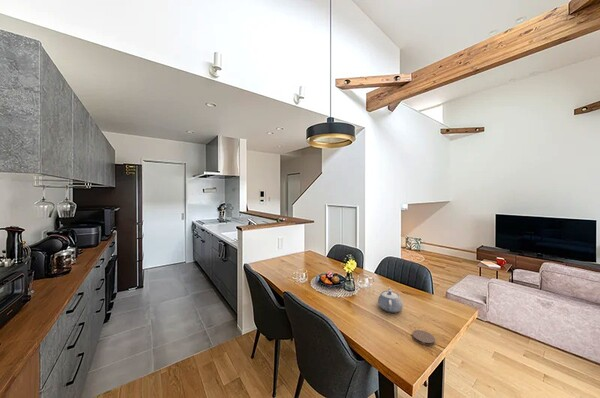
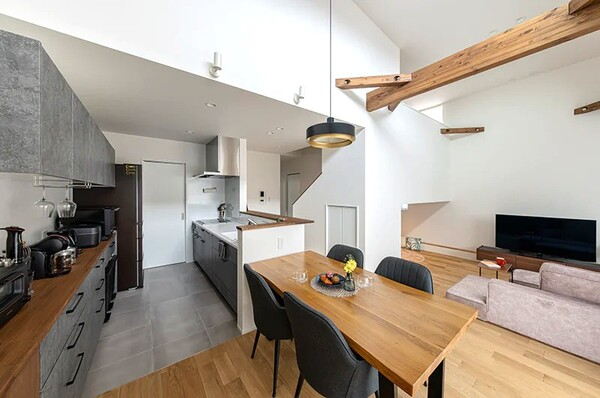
- coaster (423, 337)
- teapot (389, 299)
